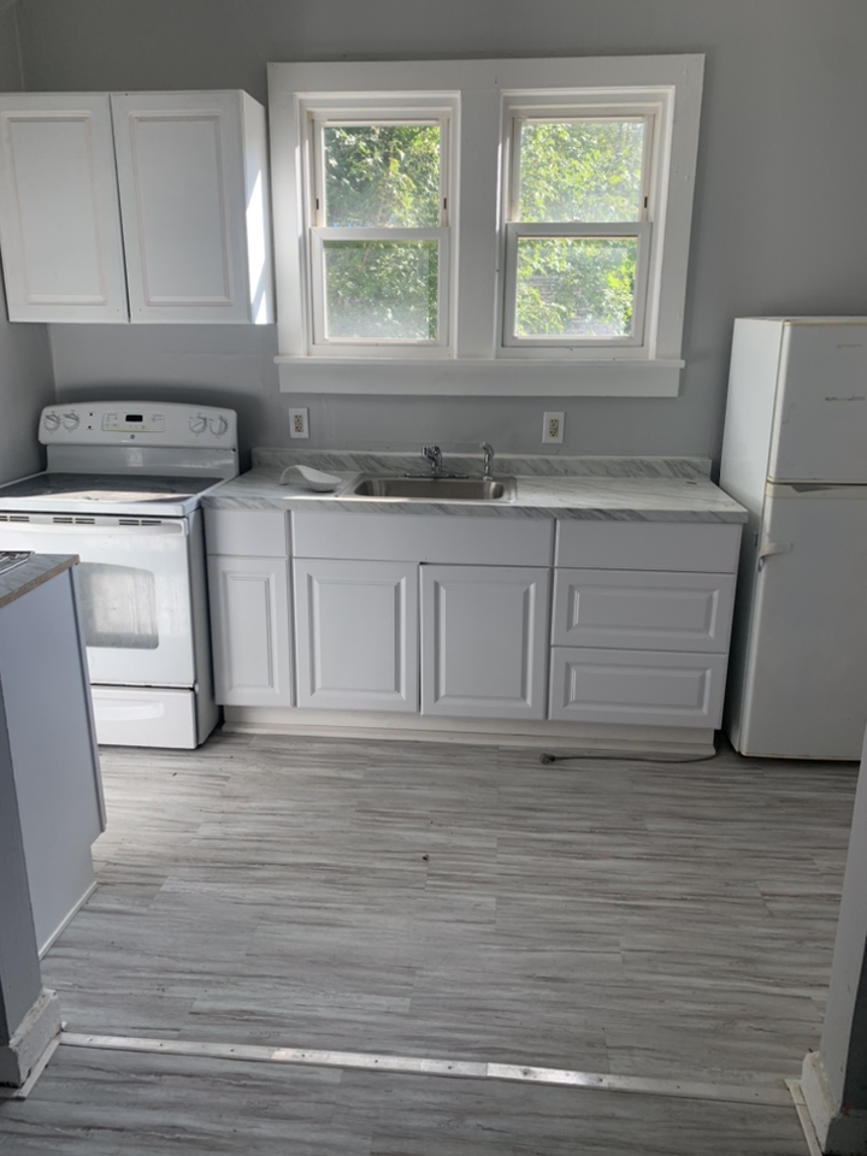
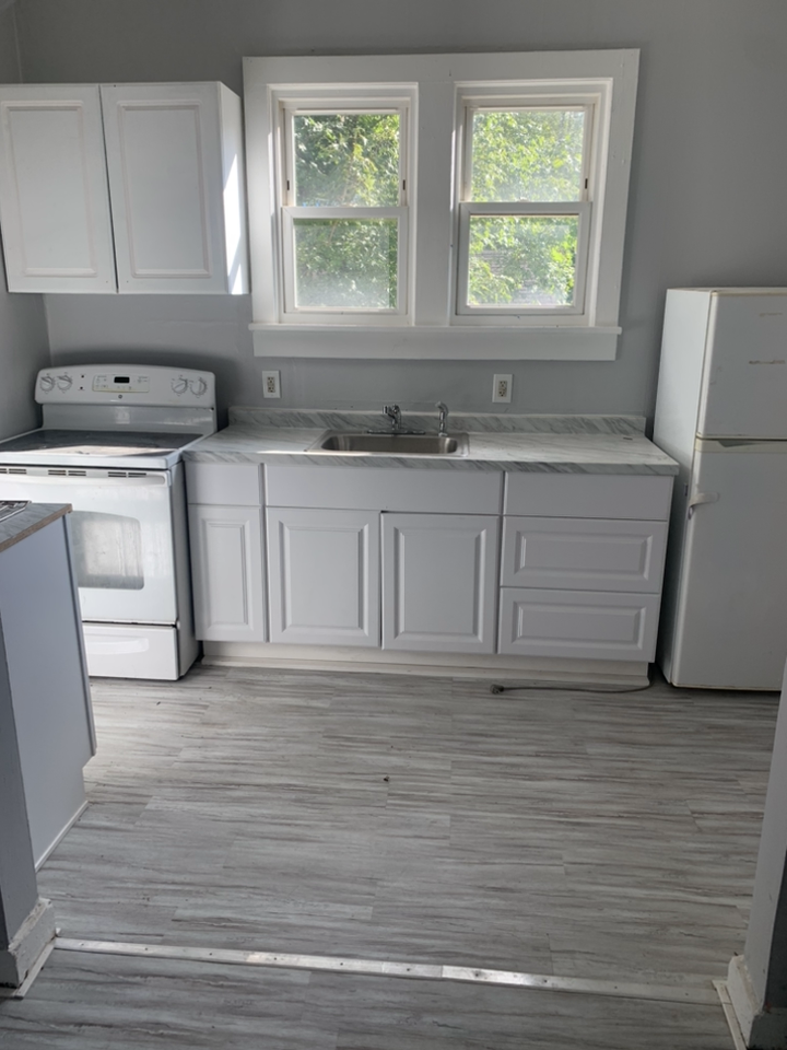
- spoon rest (309, 477)
